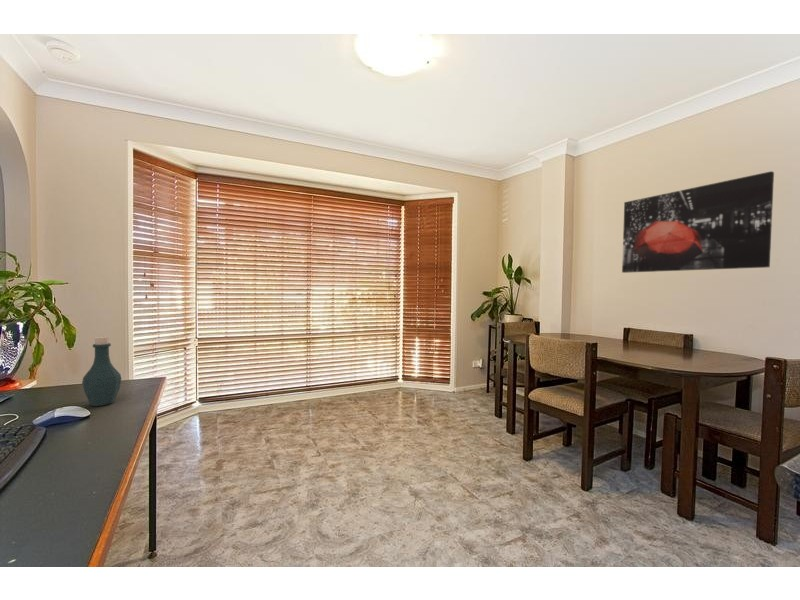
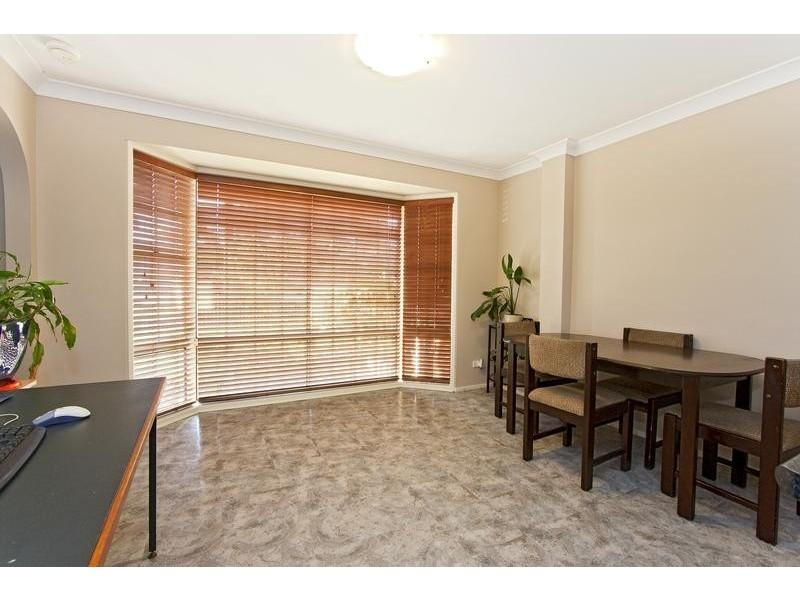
- bottle (102, 370)
- wall art (686, 230)
